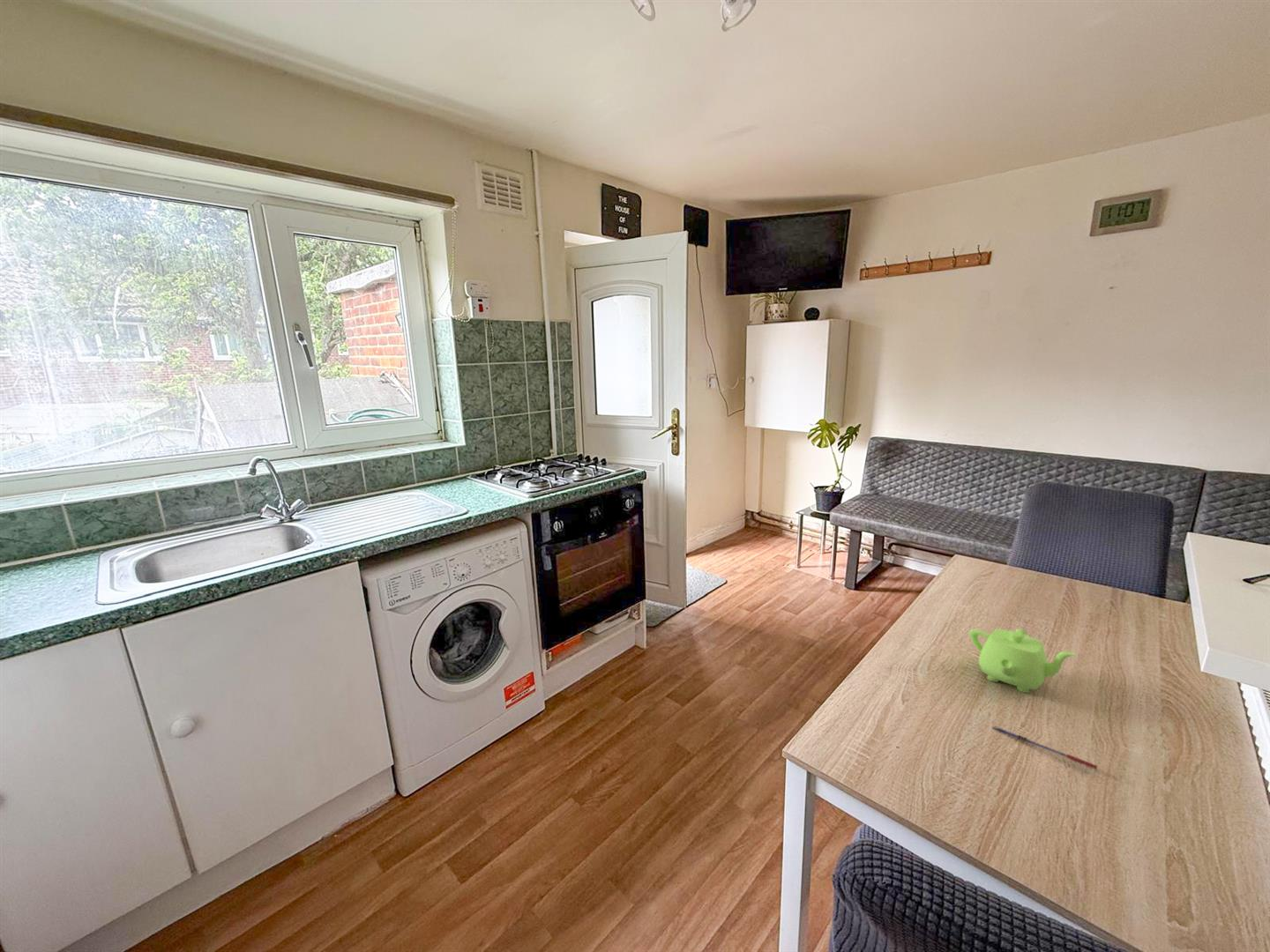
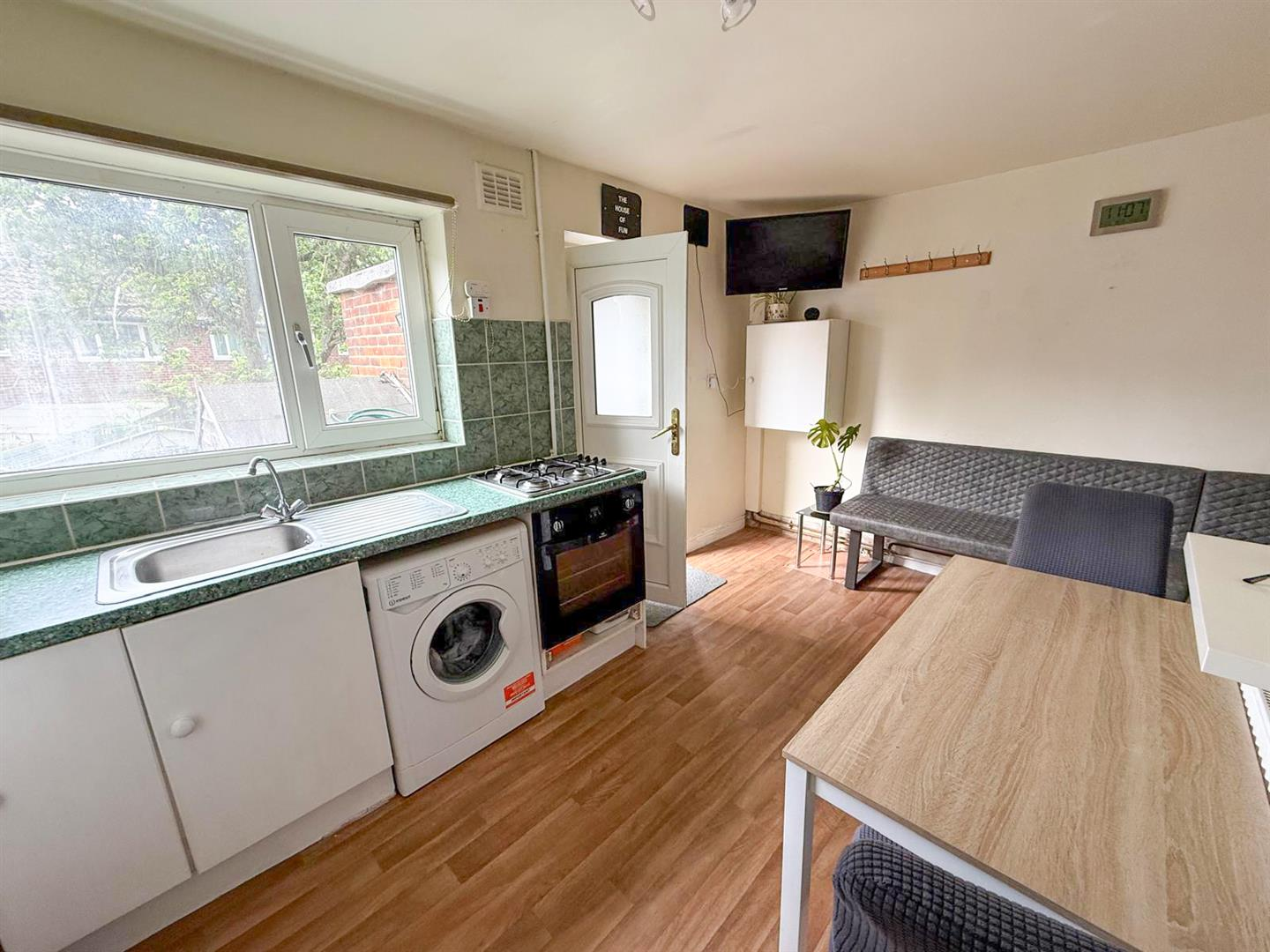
- pen (1042, 745)
- teapot (1017, 657)
